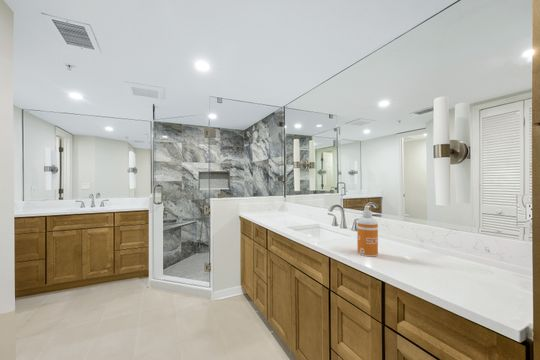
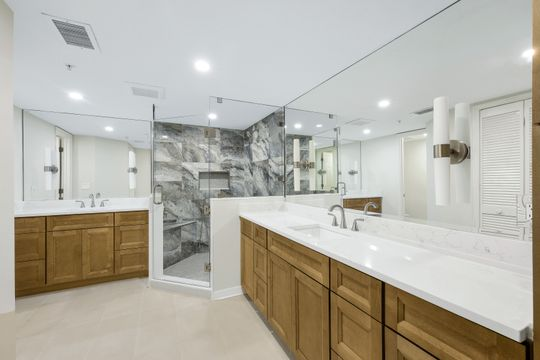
- soap dispenser (367, 229)
